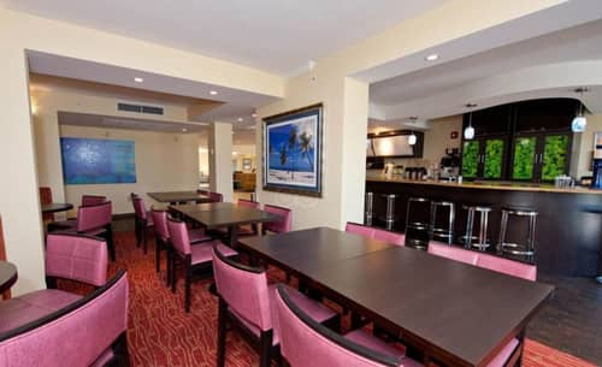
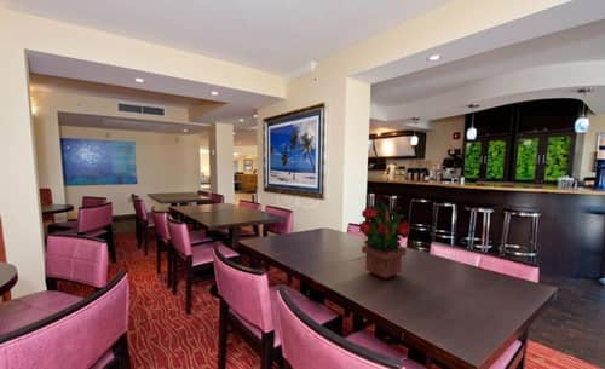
+ potted plant (384, 240)
